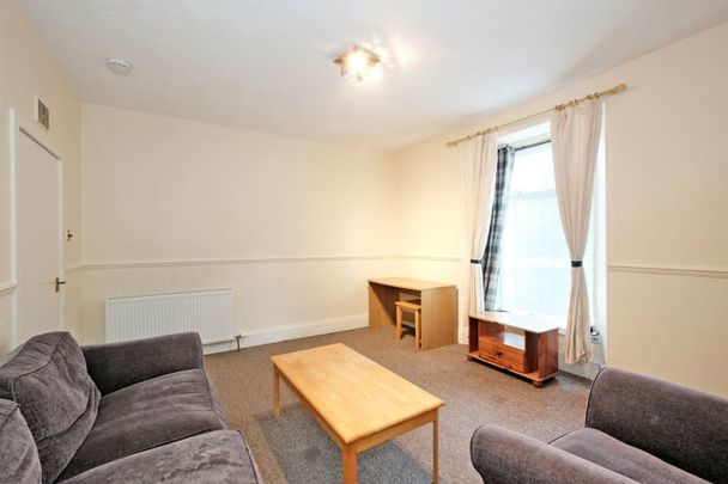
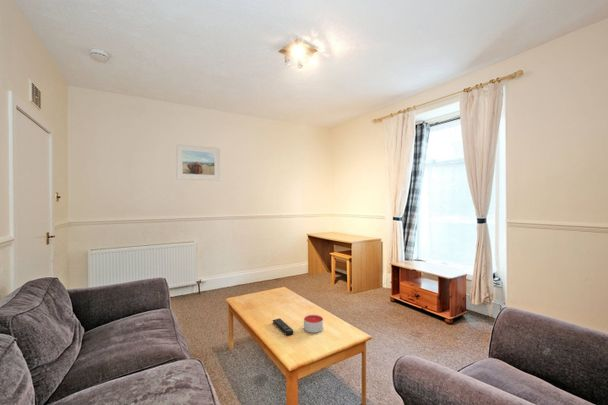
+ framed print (198, 163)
+ remote control (282, 326)
+ candle (313, 322)
